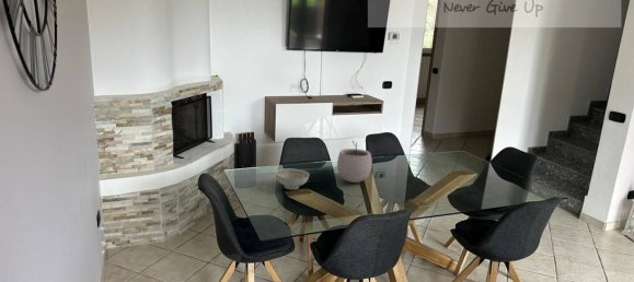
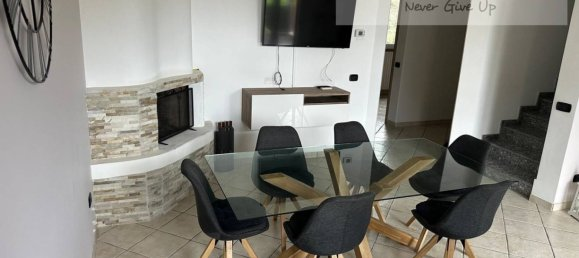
- plant pot (354, 160)
- decorative bowl (291, 179)
